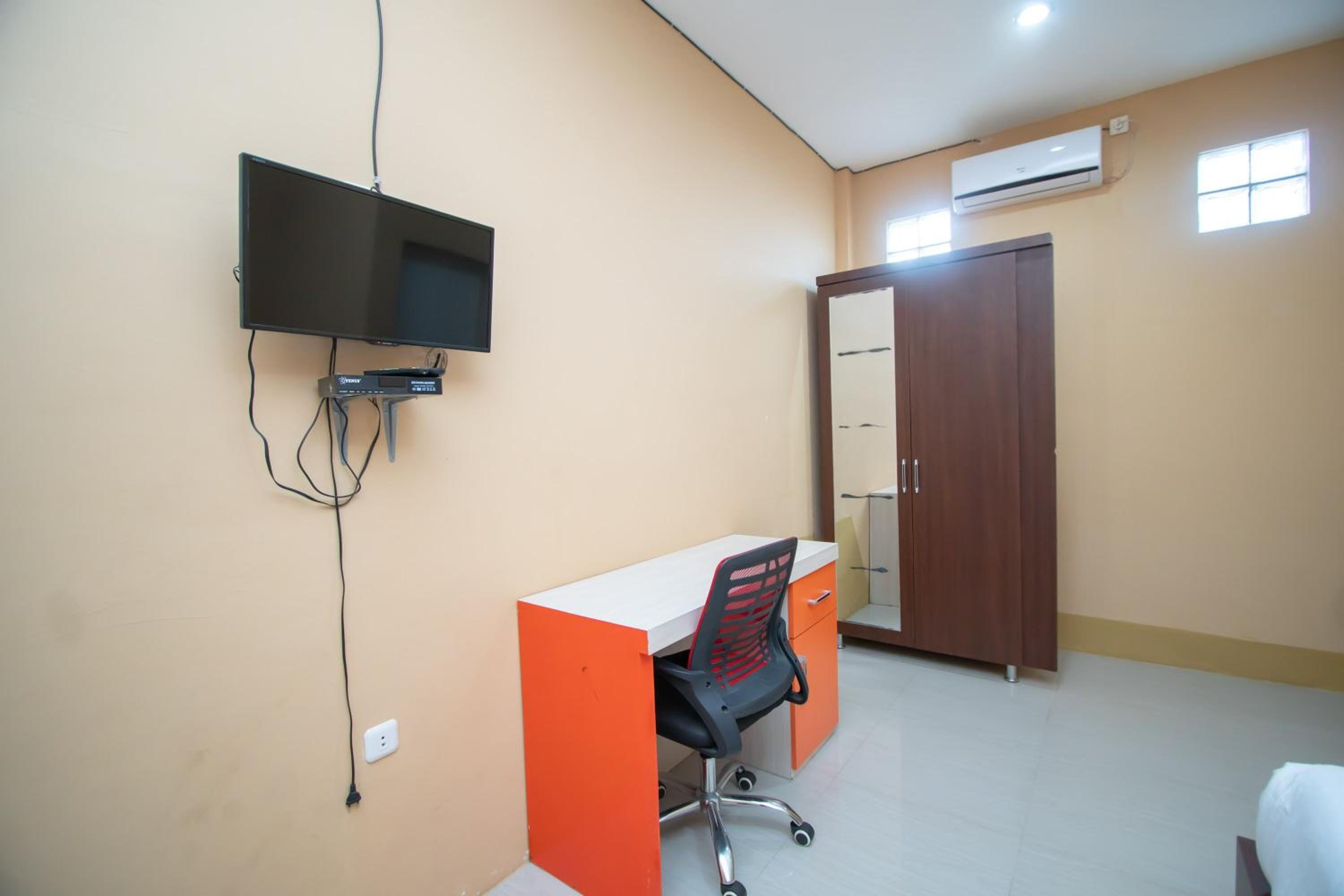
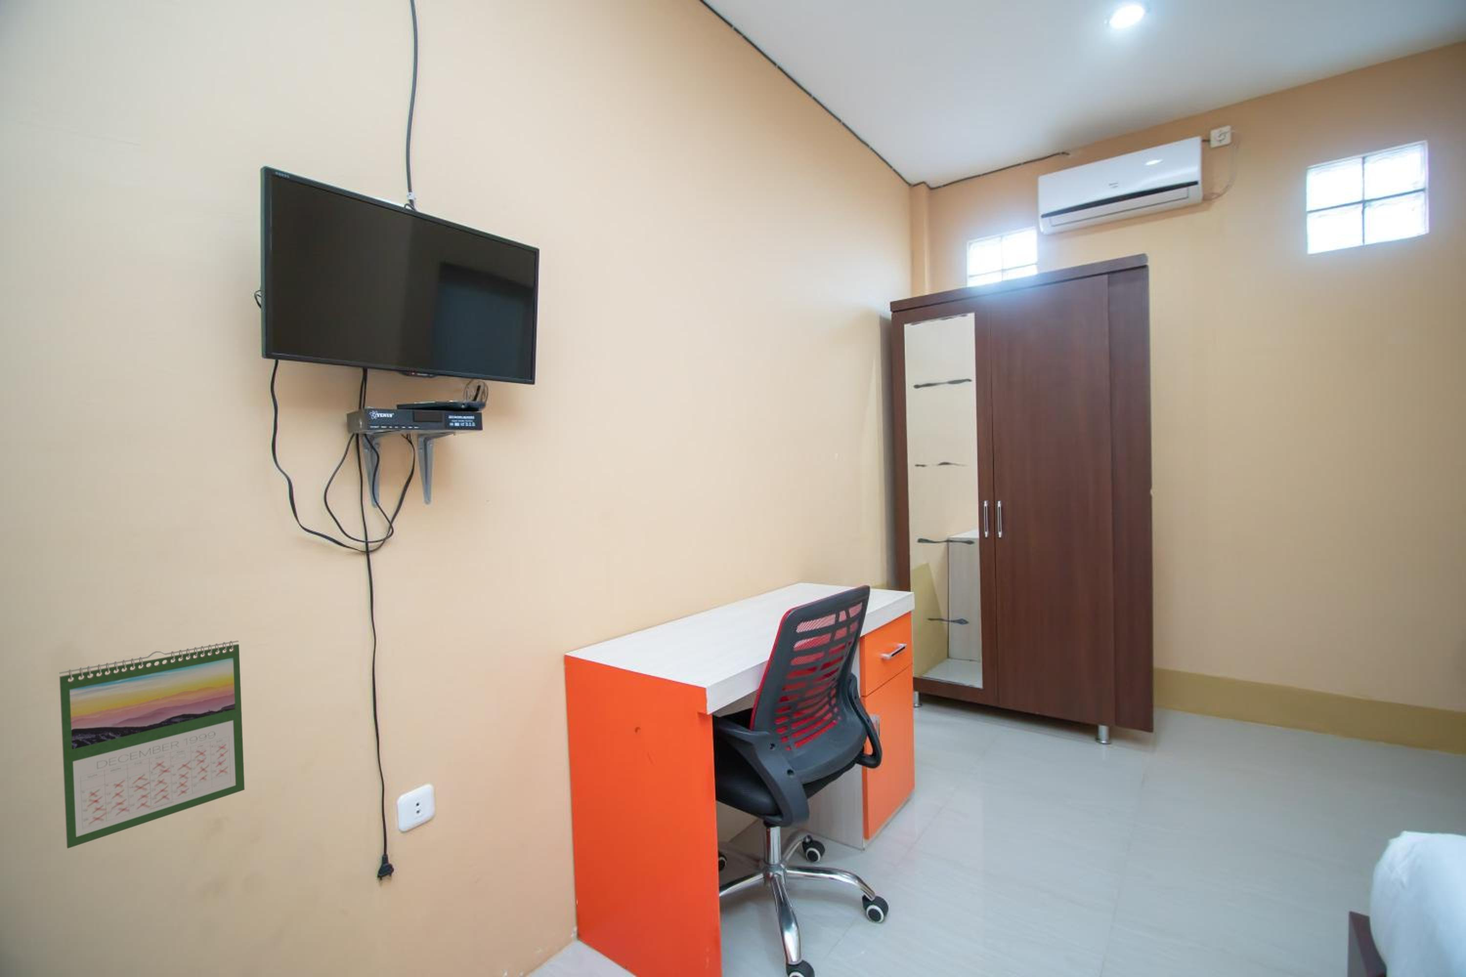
+ calendar (159, 734)
